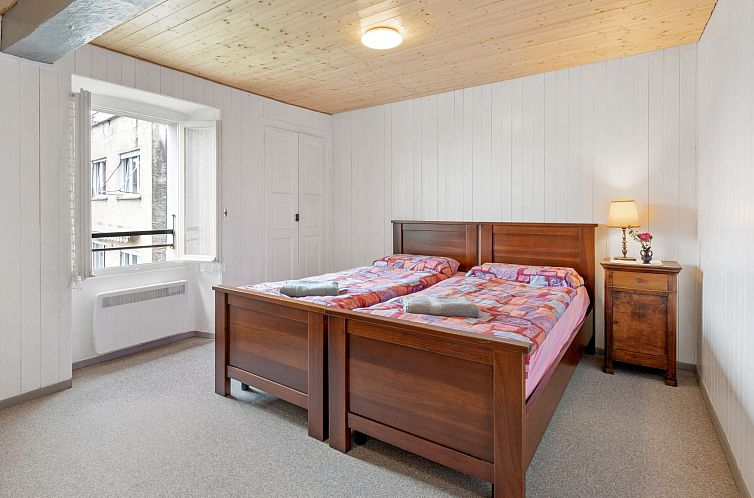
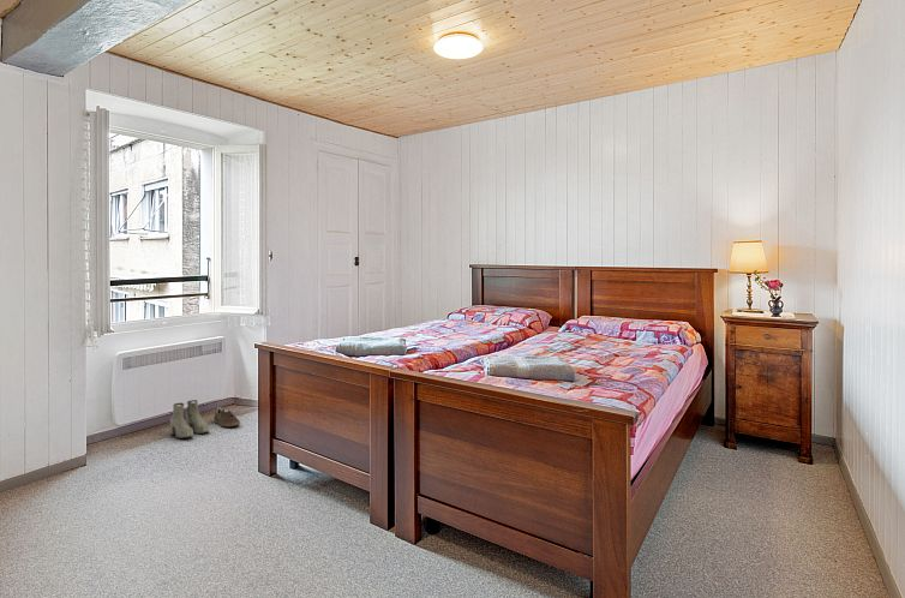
+ boots (188, 418)
+ sneaker (226, 417)
